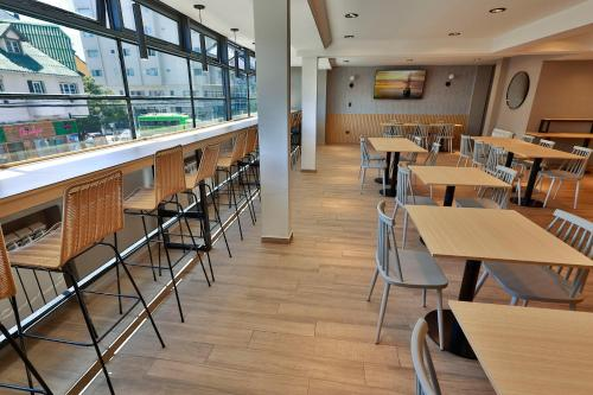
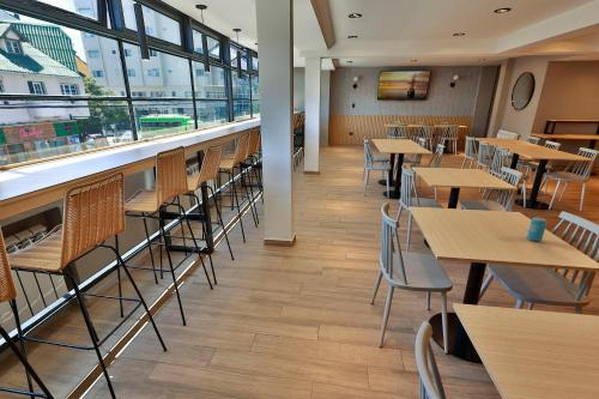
+ beverage can (537, 229)
